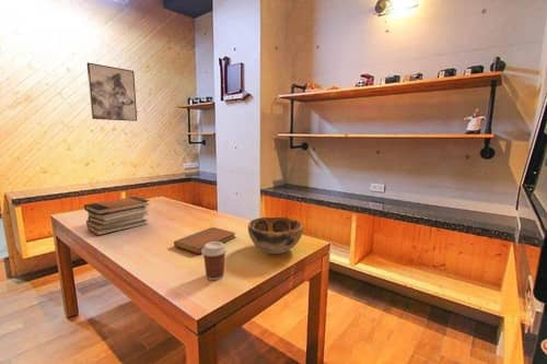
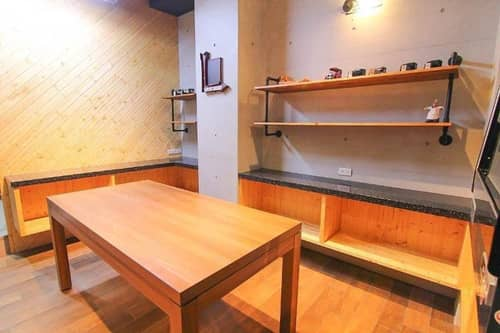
- coffee cup (214, 260)
- wall art (113, 94)
- decorative bowl (275, 237)
- book stack (118, 214)
- notebook (206, 238)
